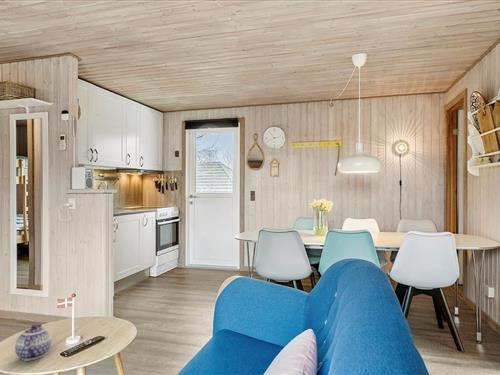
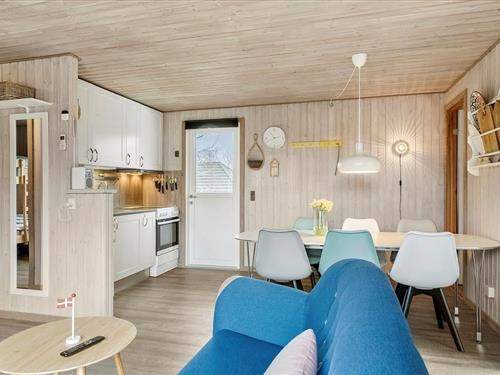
- teapot (33, 340)
